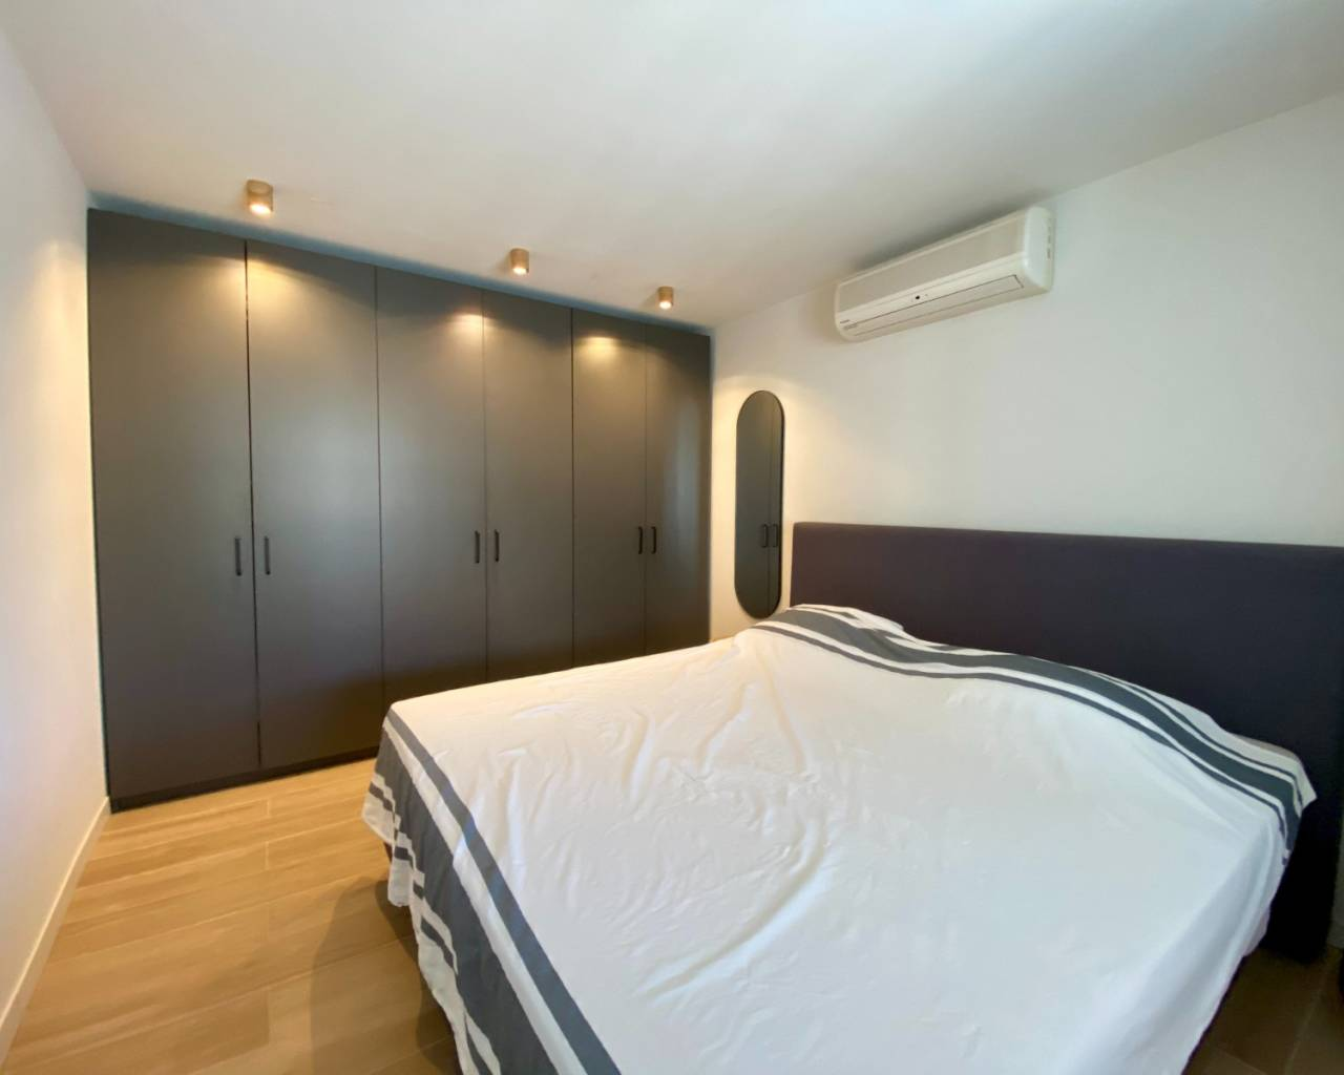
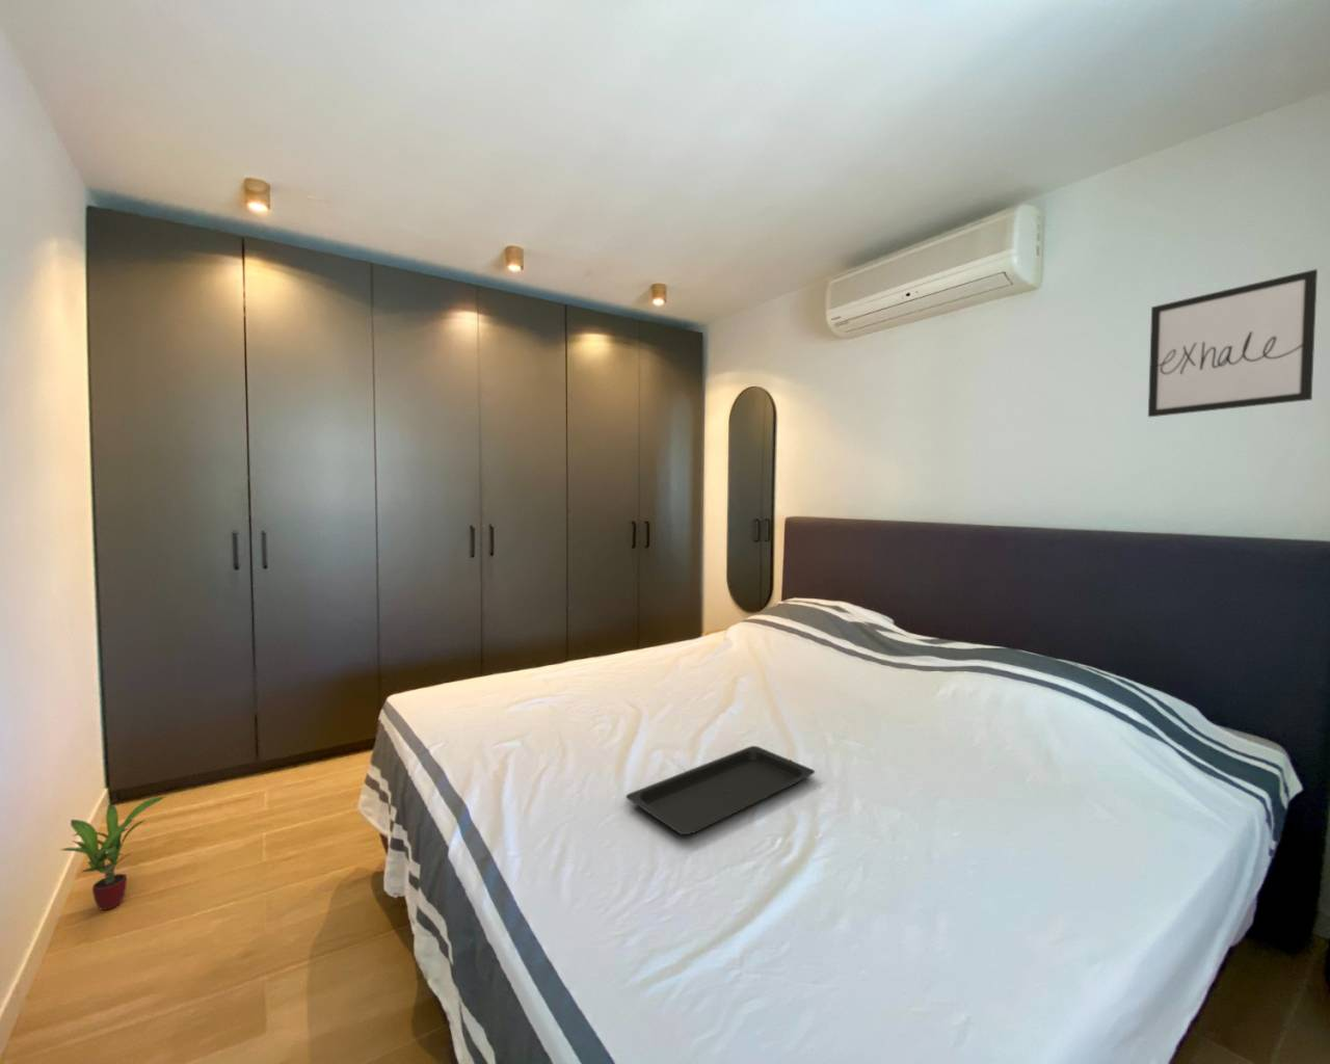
+ wall art (1225, 350)
+ potted plant (117, 858)
+ serving tray (724, 787)
